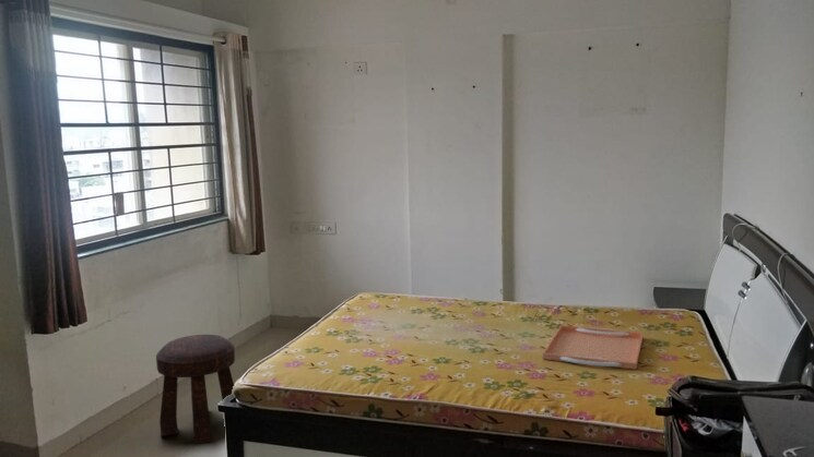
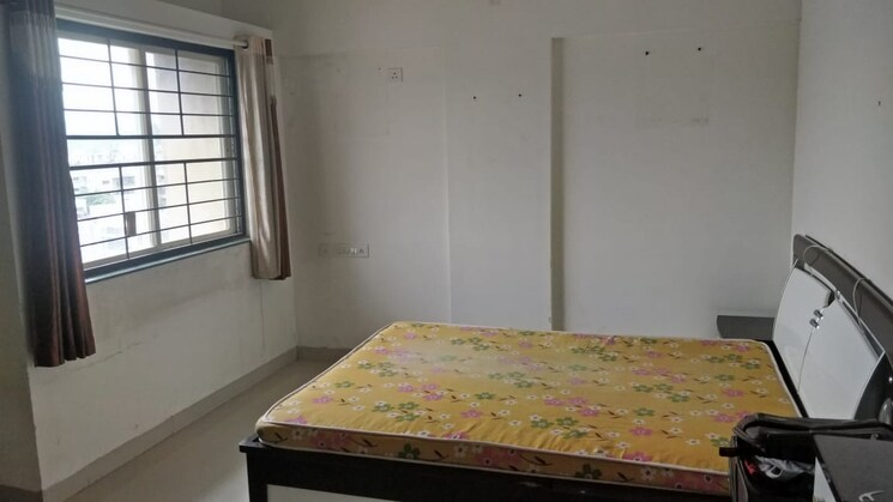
- stool (198, 384)
- serving tray (594, 345)
